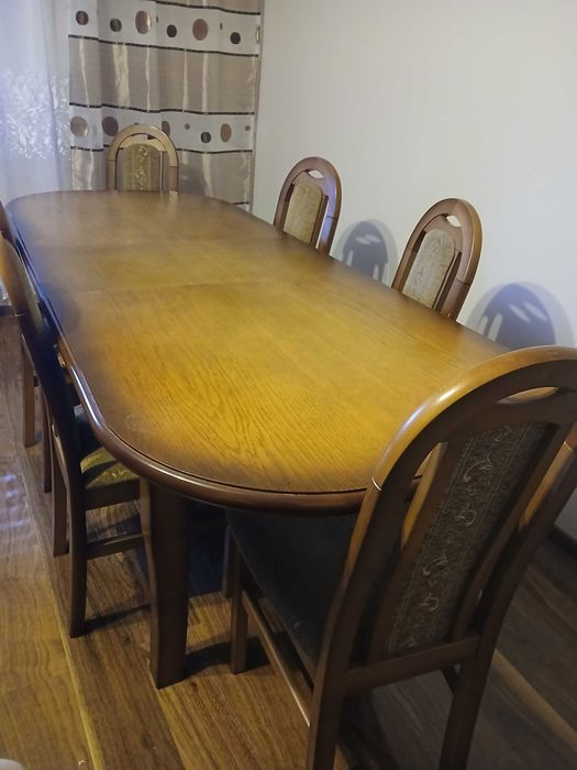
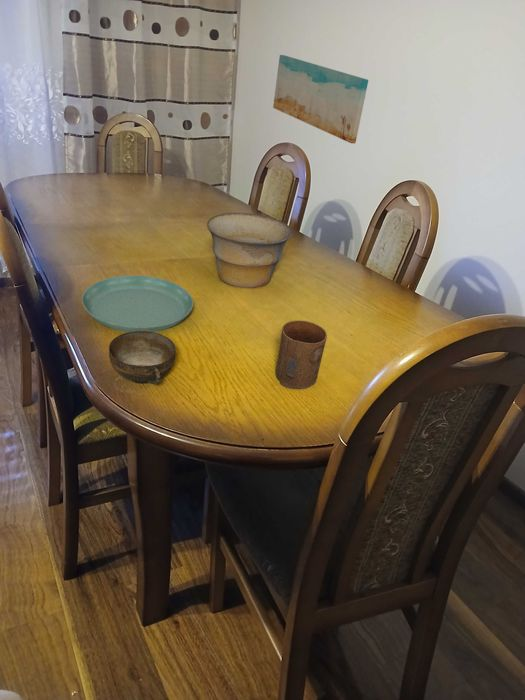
+ cup (299, 355)
+ cup (144, 365)
+ bowl (246, 253)
+ saucer (138, 305)
+ wall art (316, 95)
